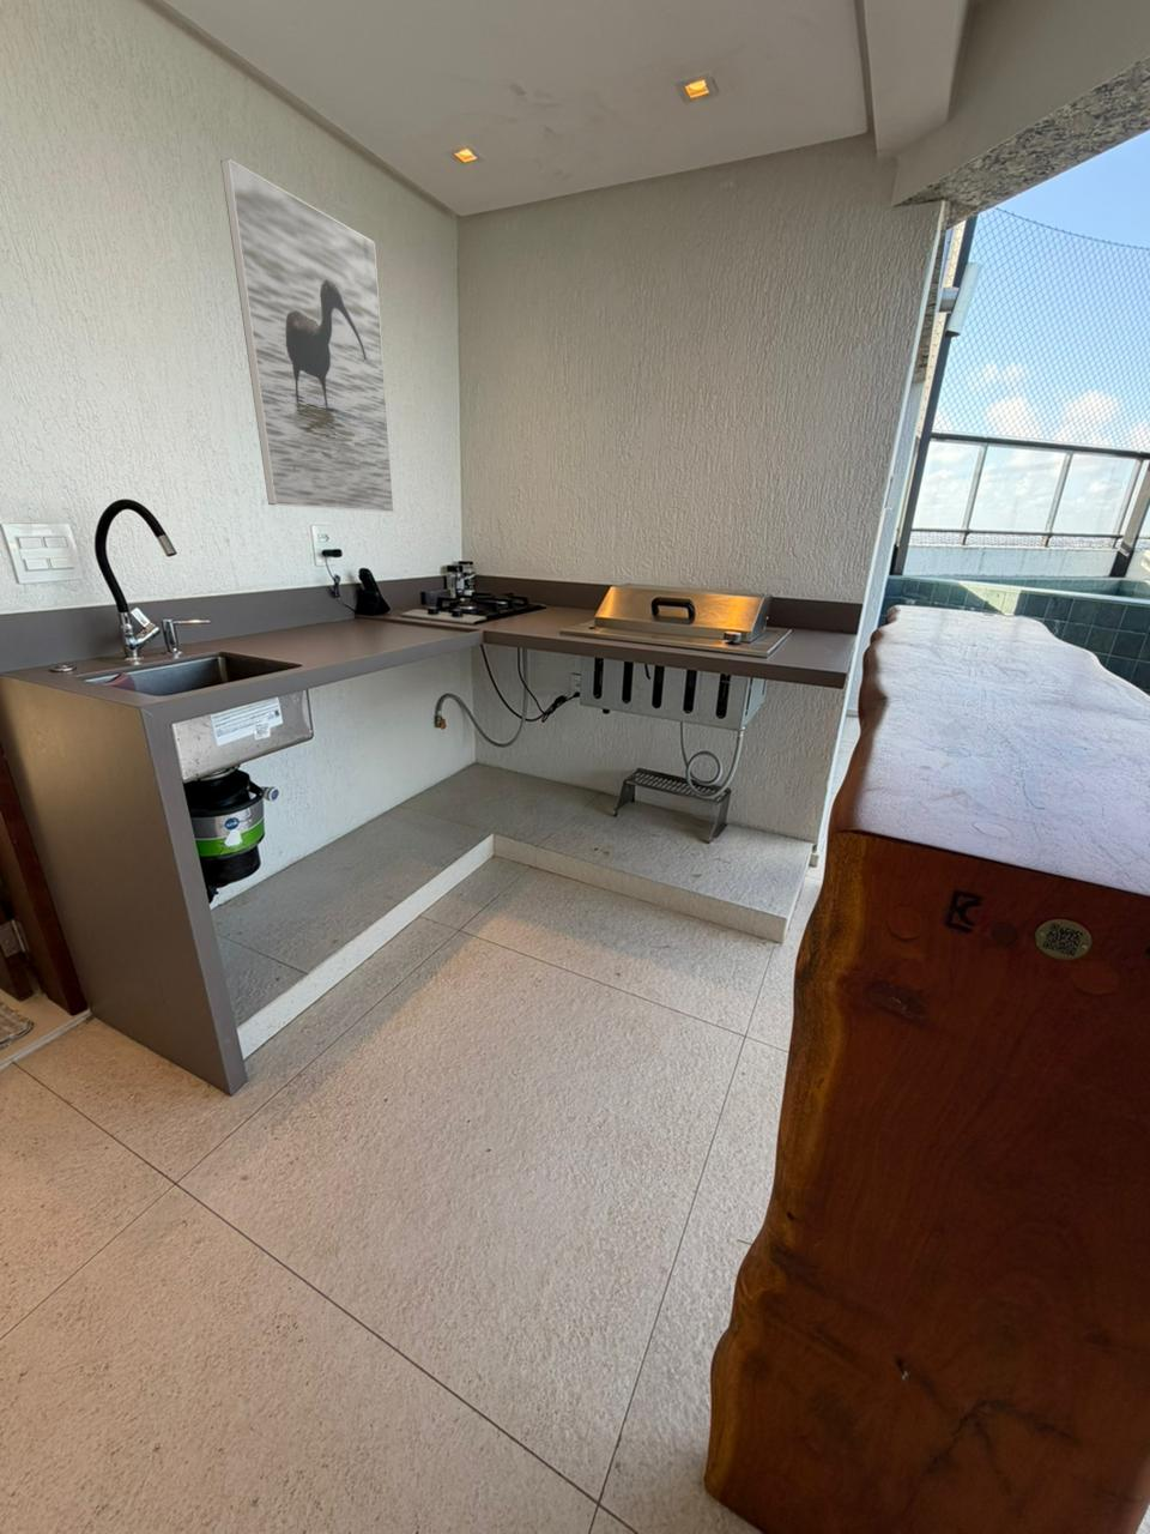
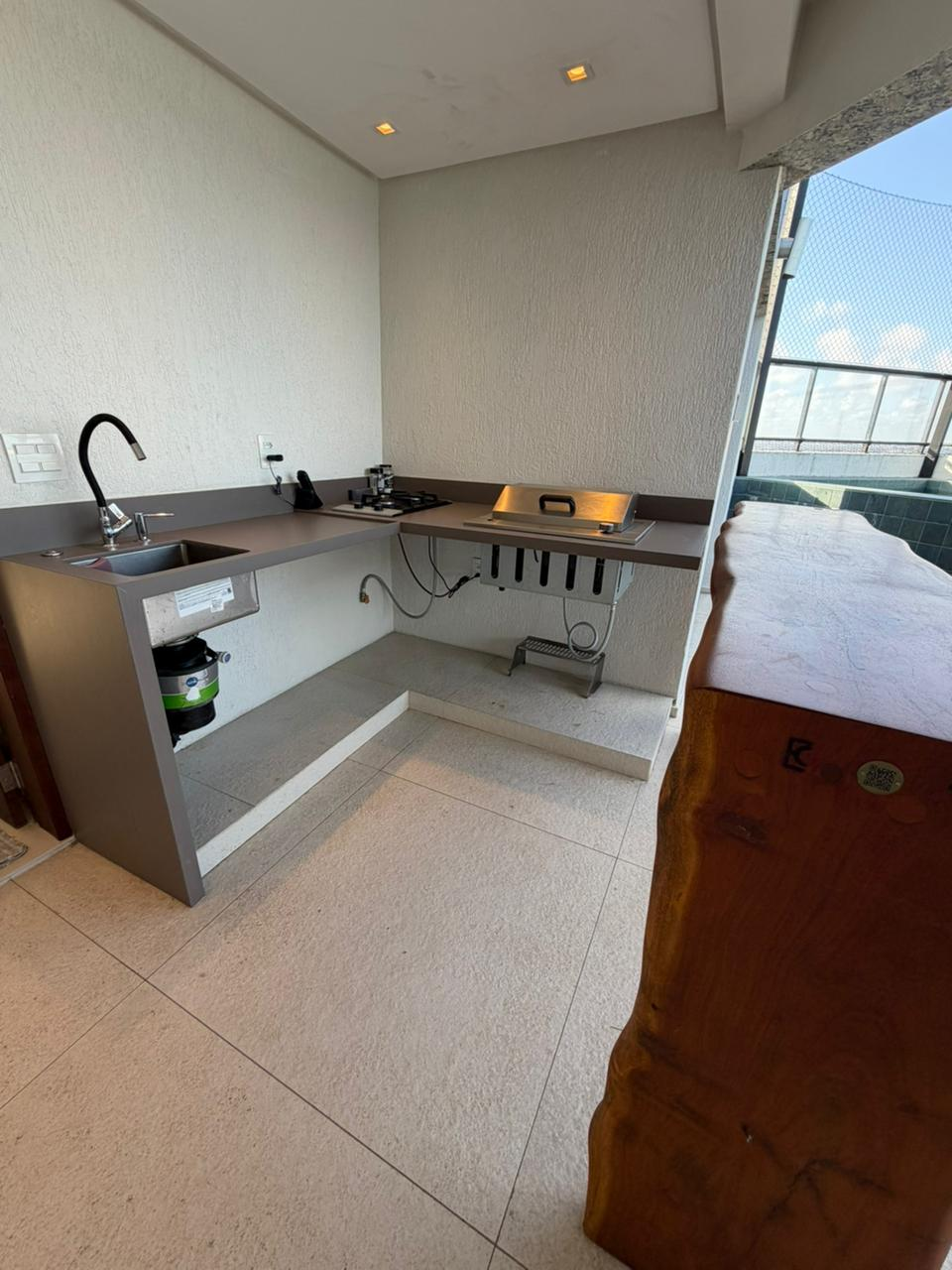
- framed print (323, 370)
